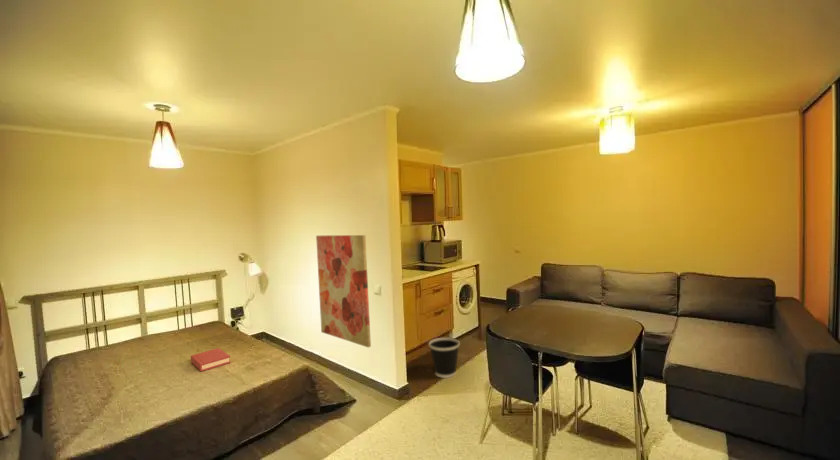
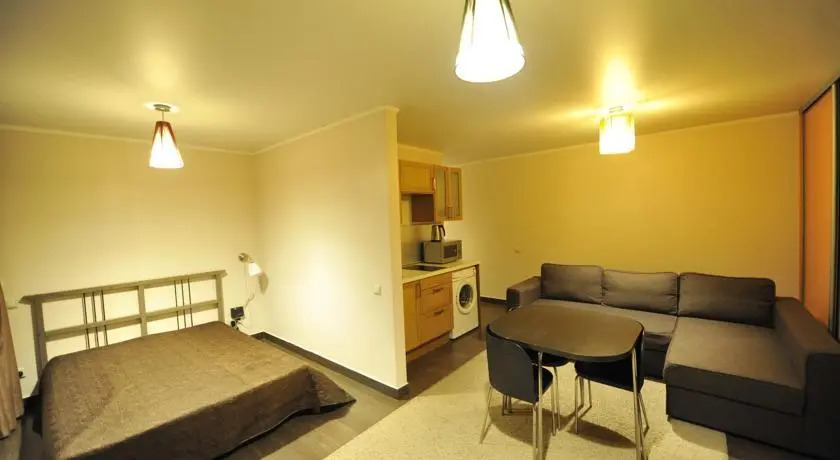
- wastebasket (444, 358)
- hardback book (210, 359)
- wall art (341, 287)
